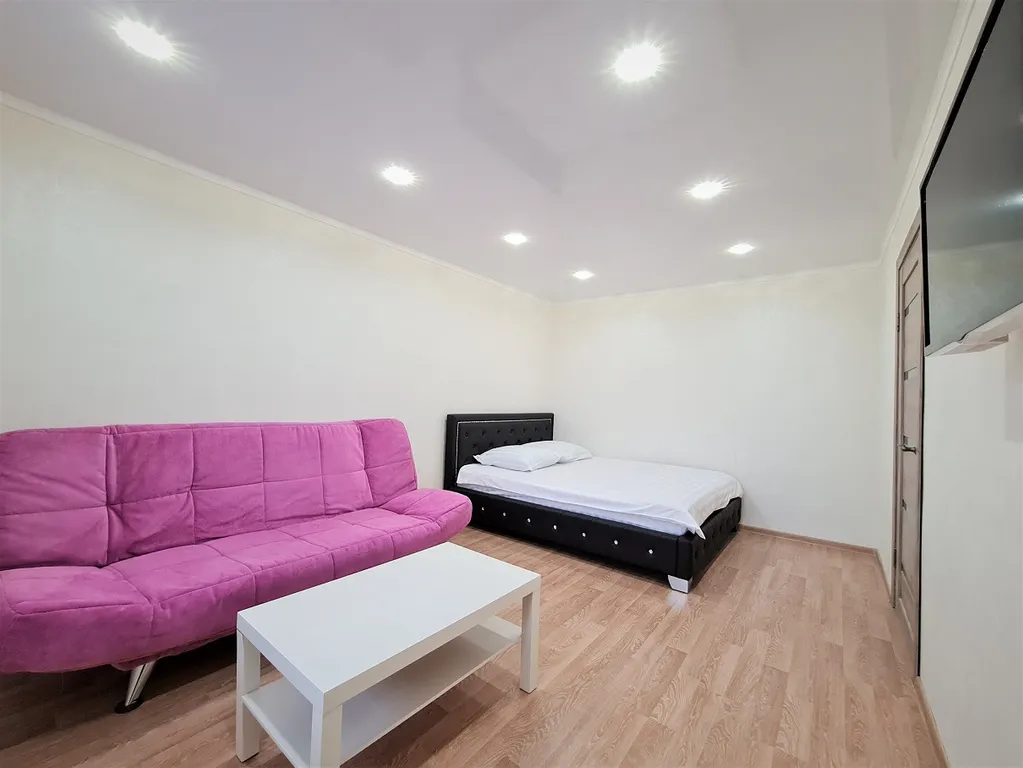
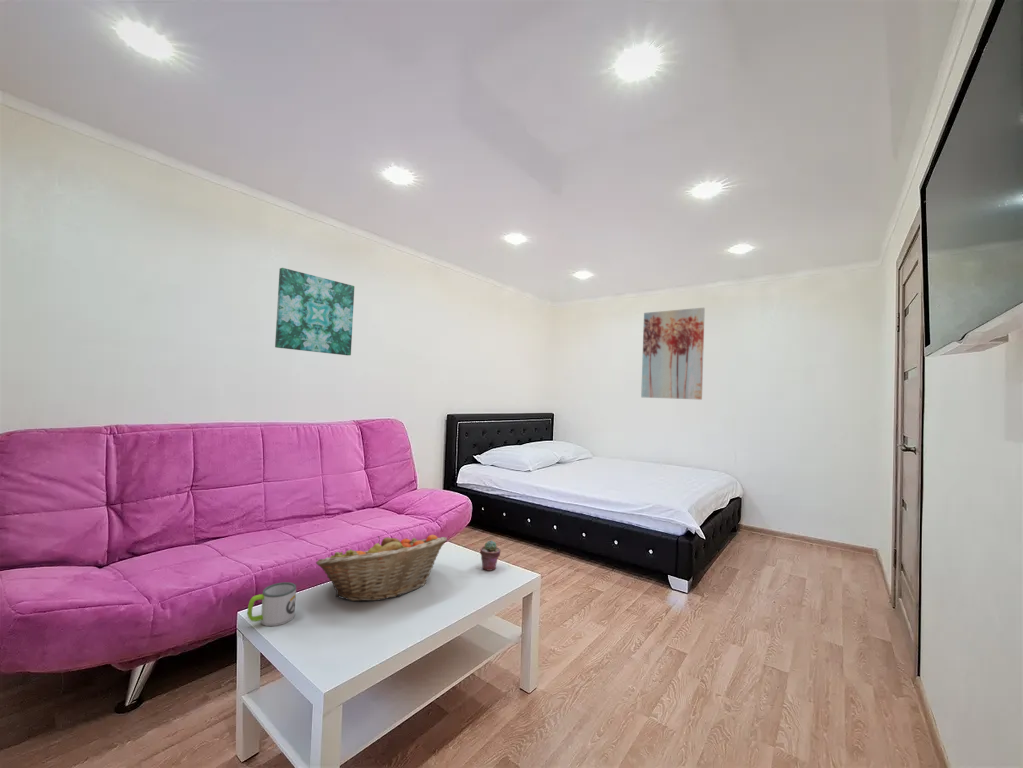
+ fruit basket (384, 560)
+ mug (272, 605)
+ wall art (671, 354)
+ wall art (317, 314)
+ potted succulent (490, 554)
